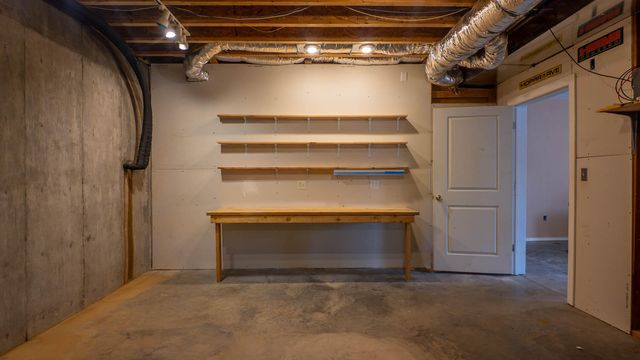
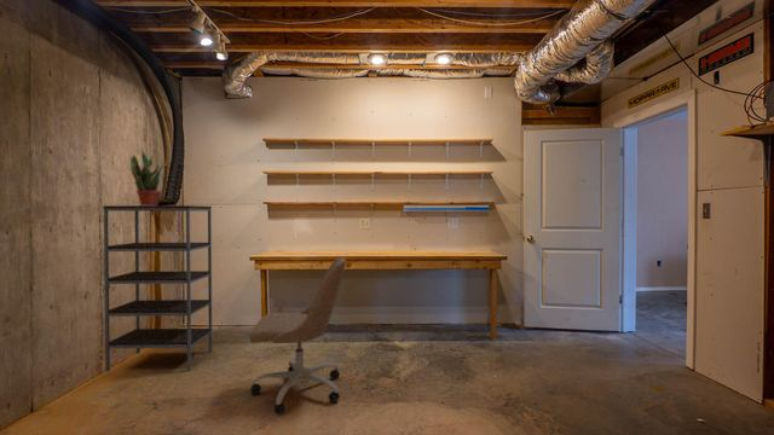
+ shelving unit (161, 283)
+ potted plant (152, 176)
+ office chair (299, 325)
